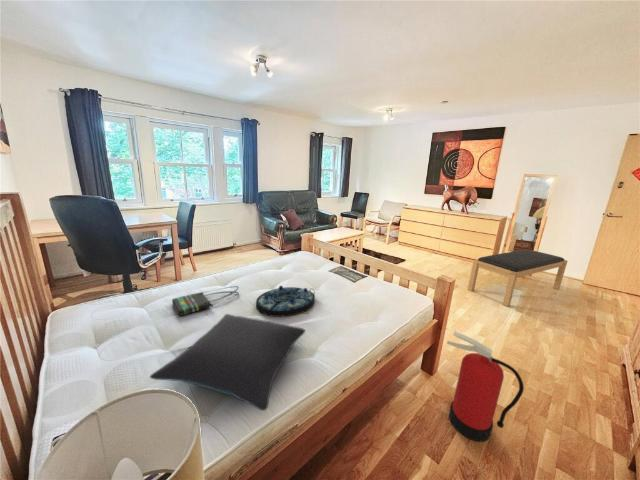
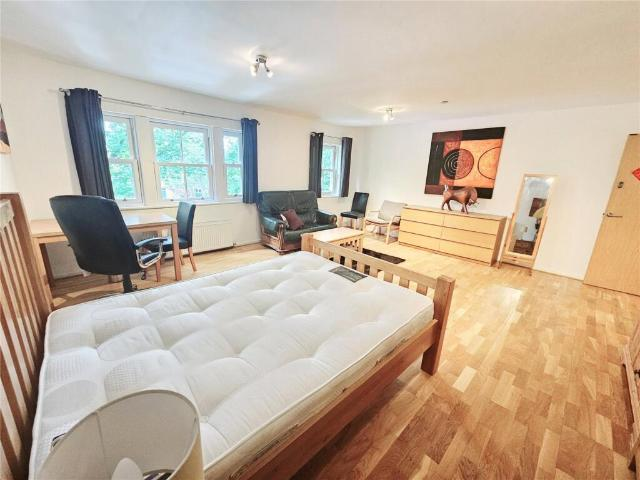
- pillow (238, 350)
- tote bag (207, 299)
- fire extinguisher (477, 385)
- serving tray (286, 297)
- bench (518, 273)
